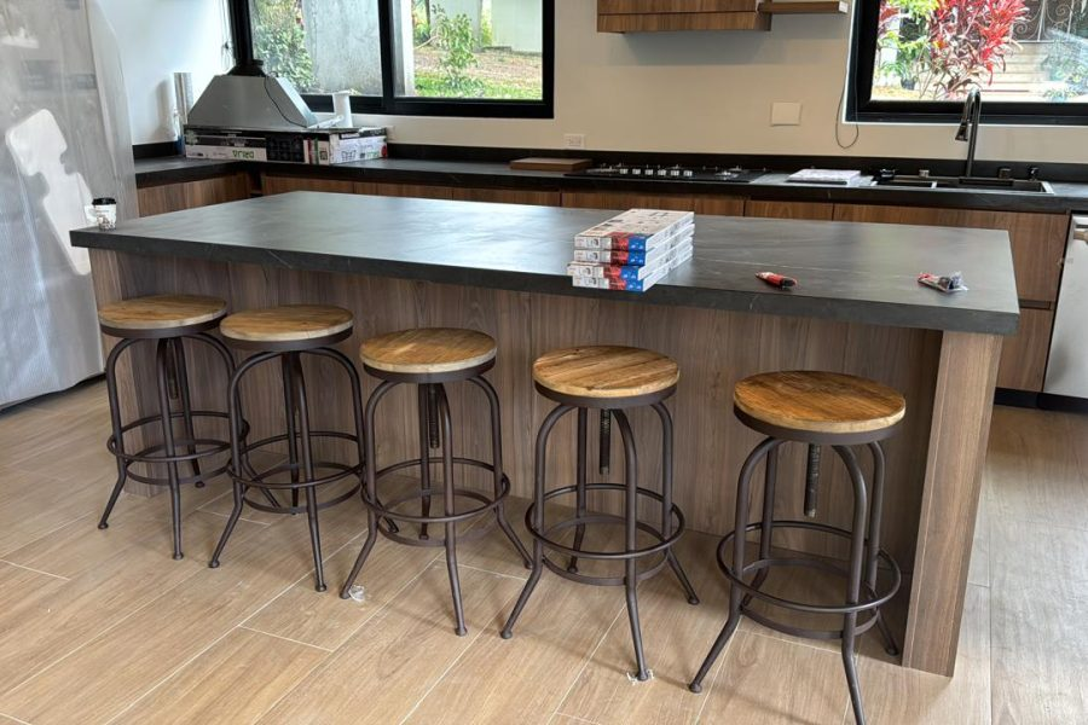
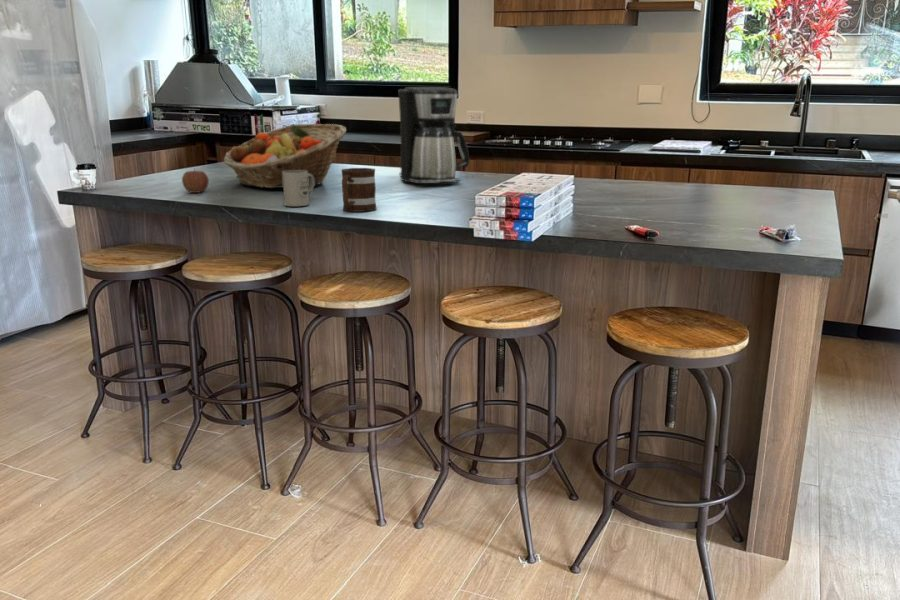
+ mug (355, 190)
+ apple (195, 180)
+ fruit basket (285, 154)
+ coffee maker (433, 134)
+ mug (300, 187)
